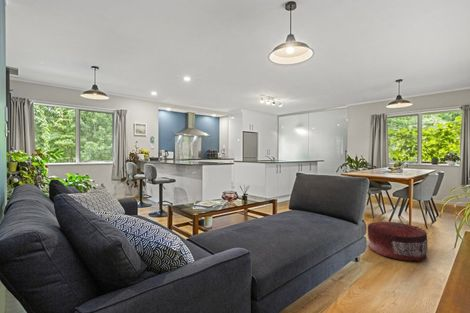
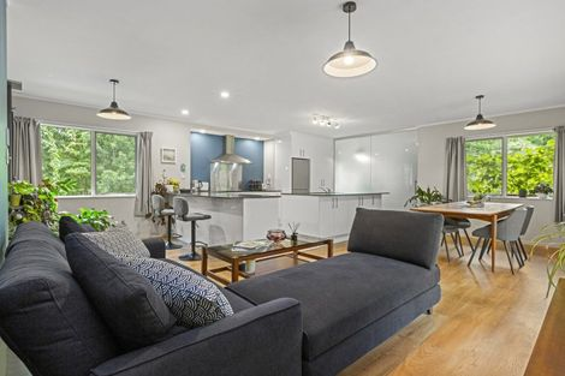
- pouf (396, 238)
